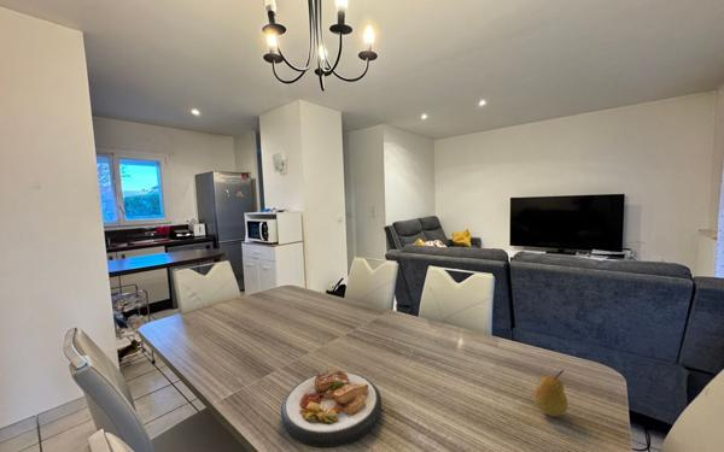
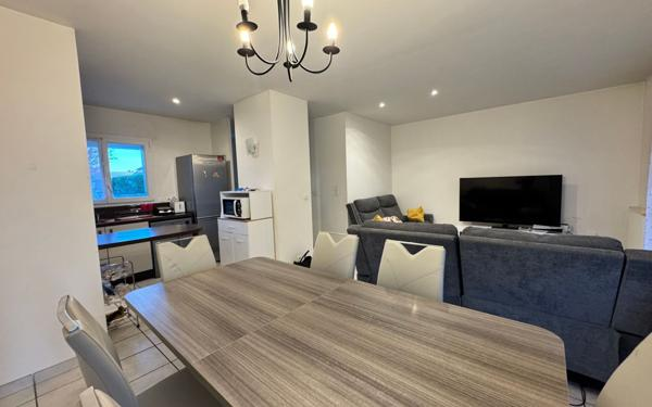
- plate (332, 399)
- fruit (550, 392)
